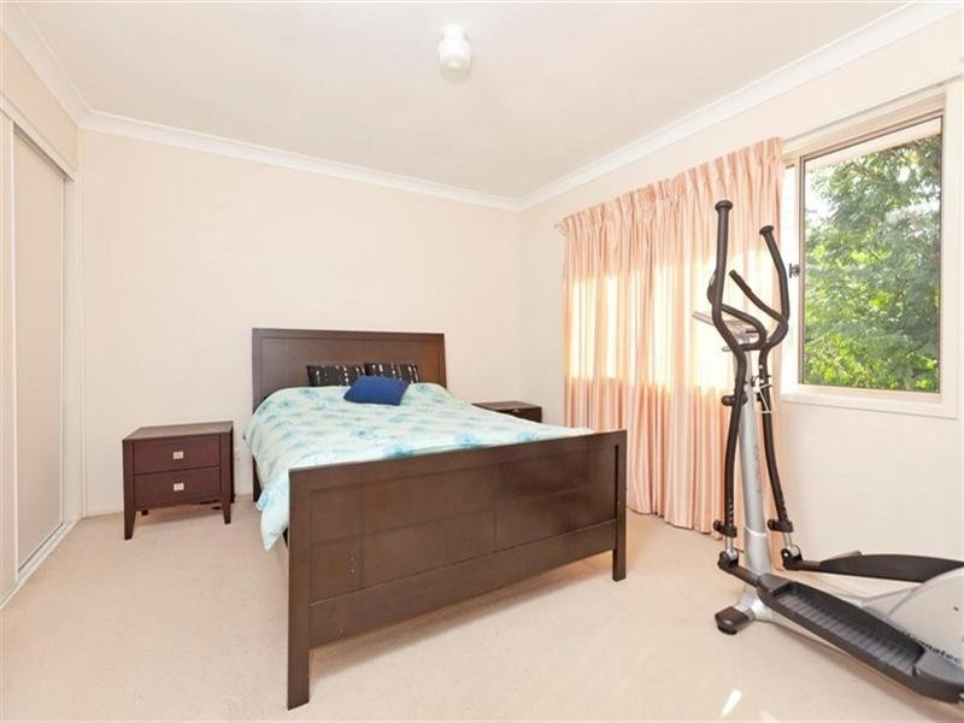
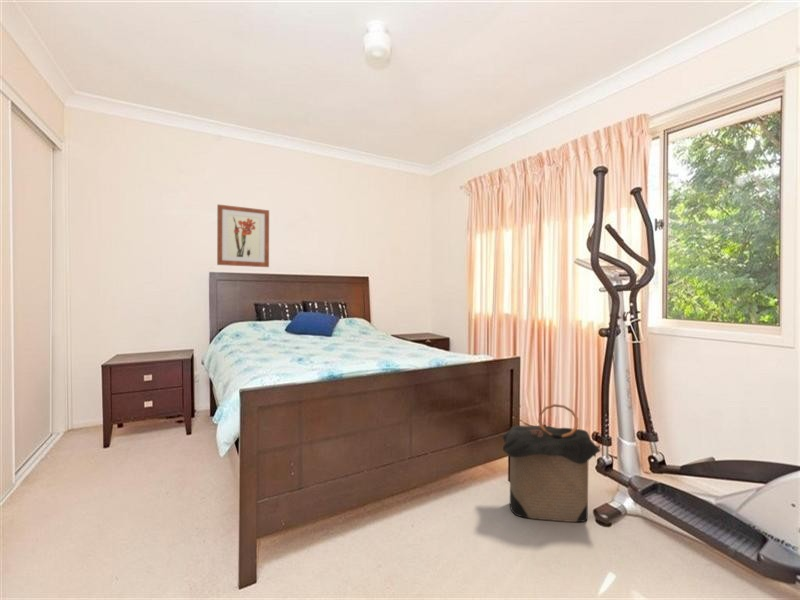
+ wall art (243, 236)
+ laundry hamper (547, 459)
